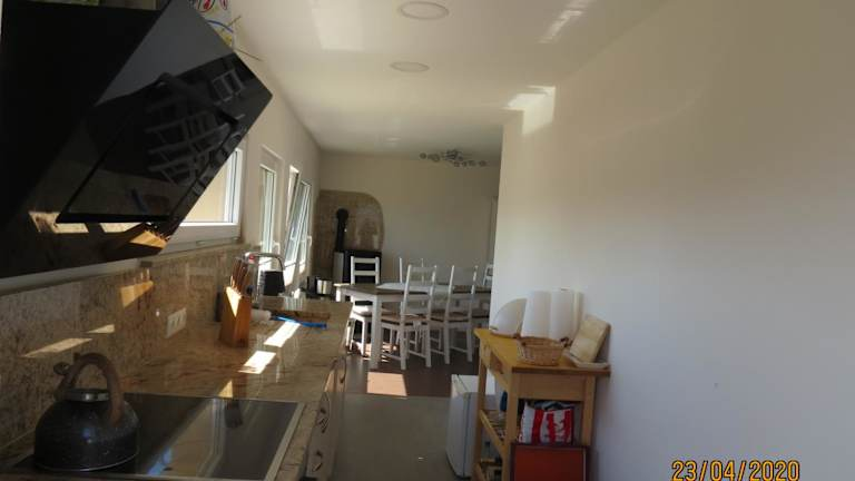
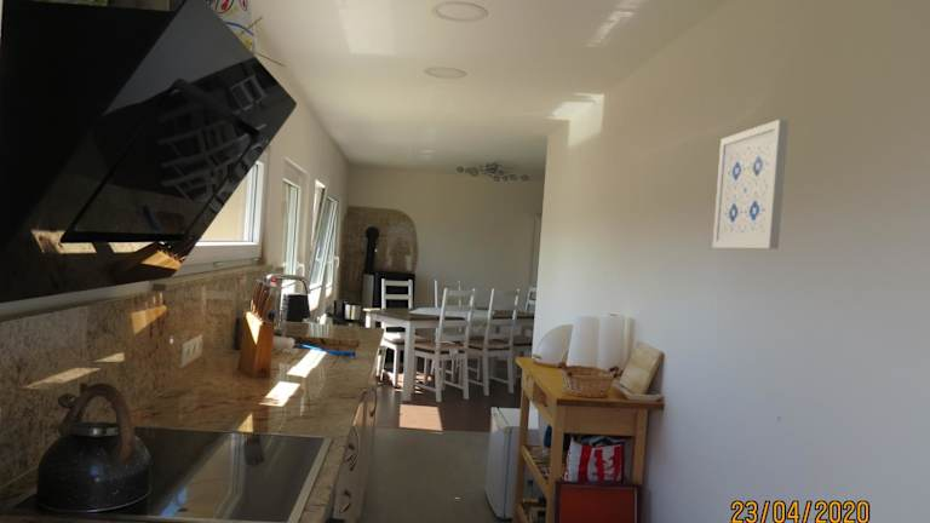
+ wall art (747, 189)
